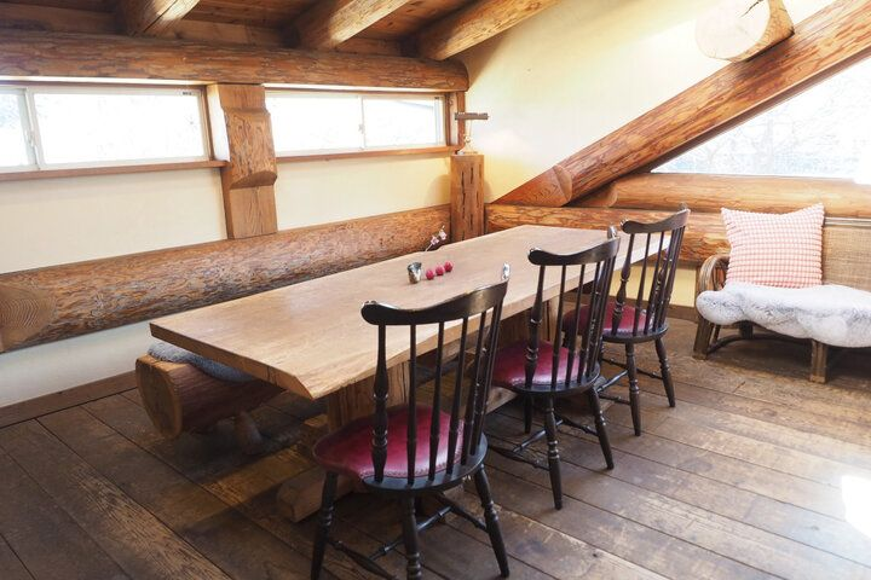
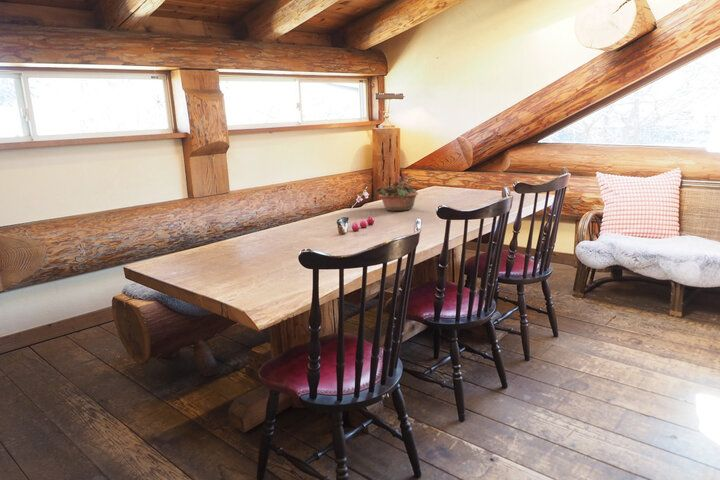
+ succulent planter (399, 193)
